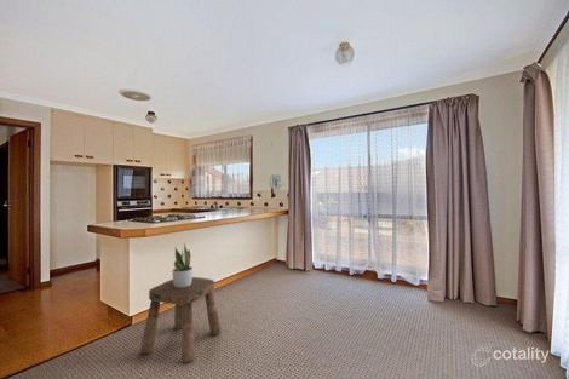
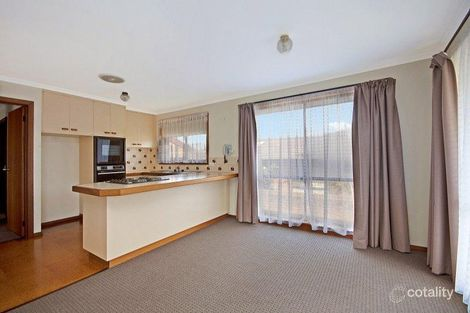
- potted plant (183, 263)
- stool (183, 314)
